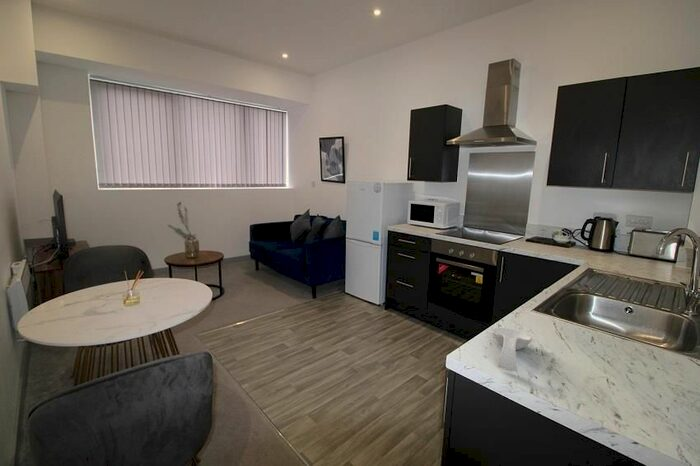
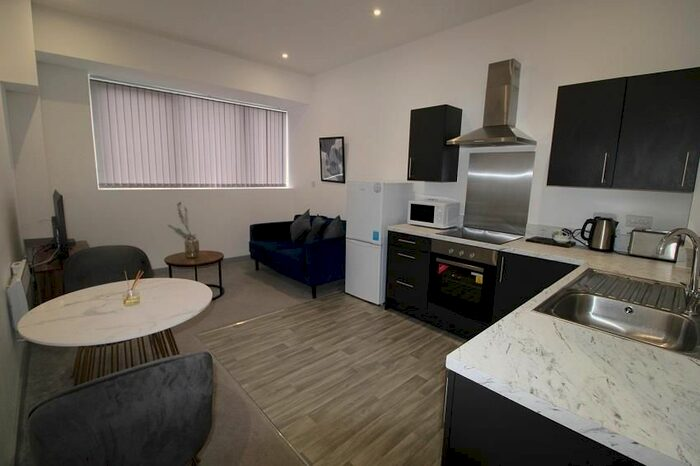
- spoon rest (510, 342)
